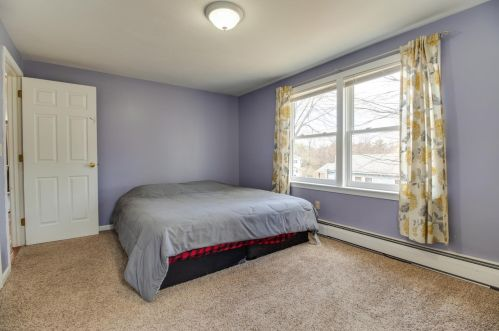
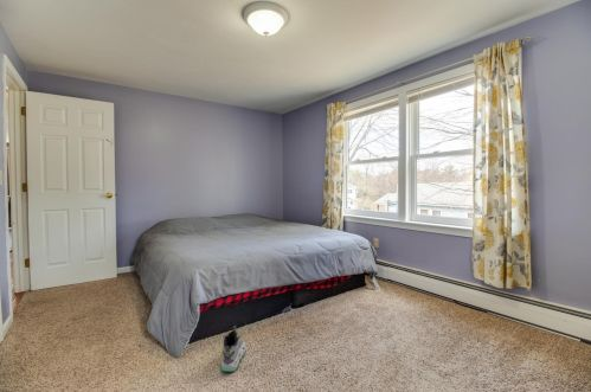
+ sneaker (235, 340)
